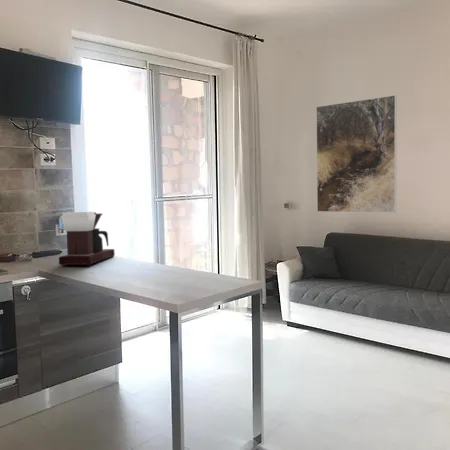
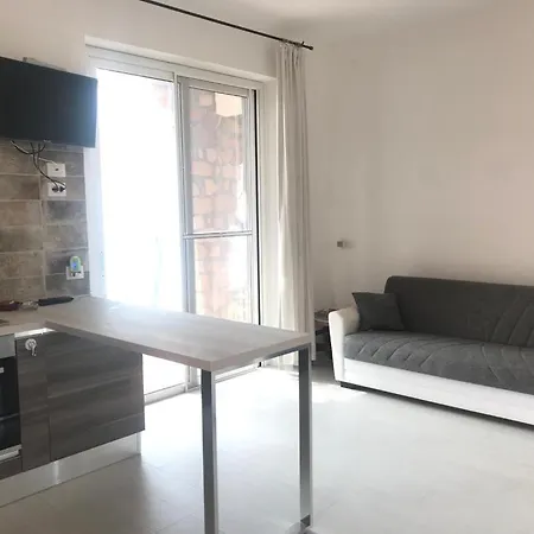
- coffee maker (87, 236)
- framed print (354, 157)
